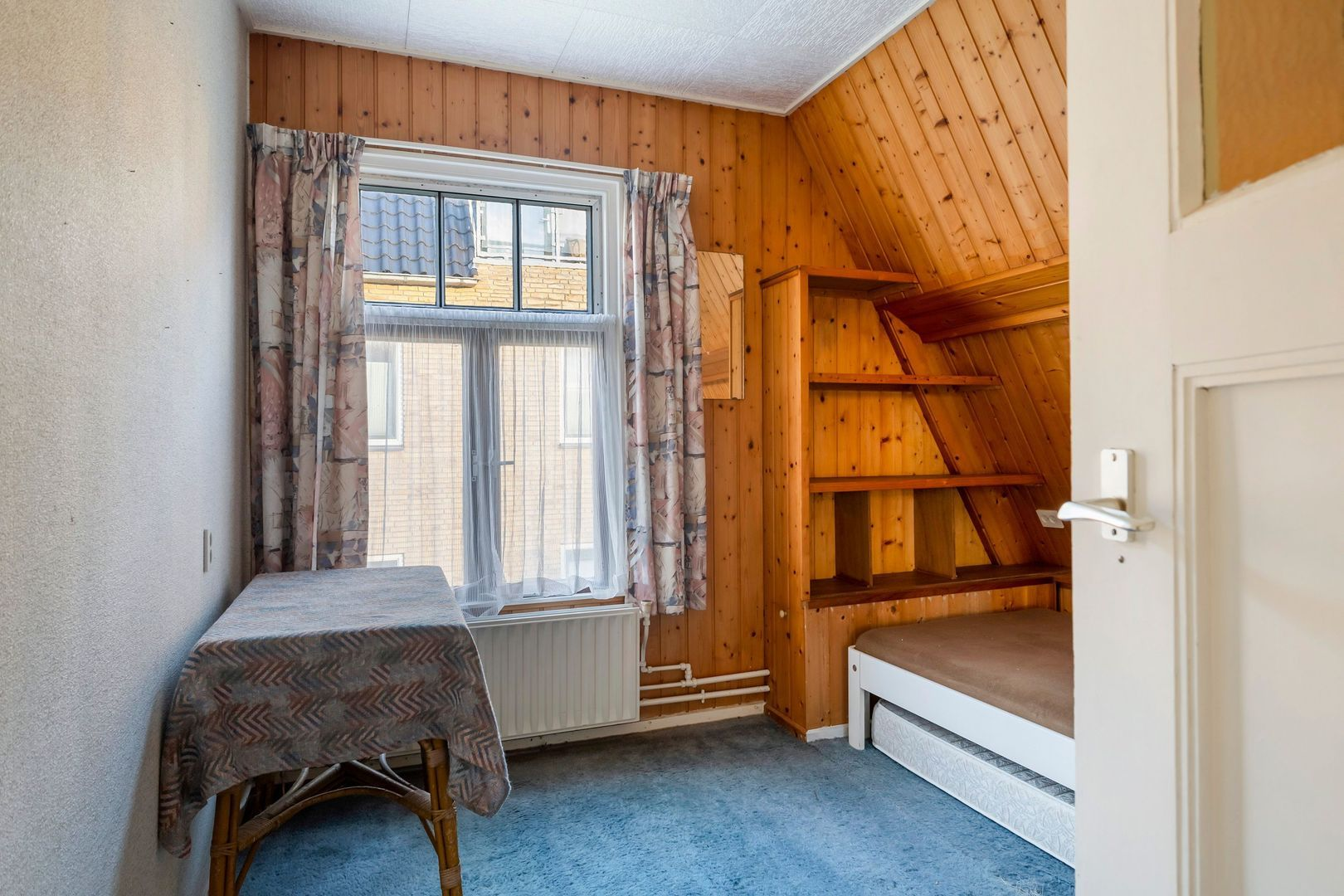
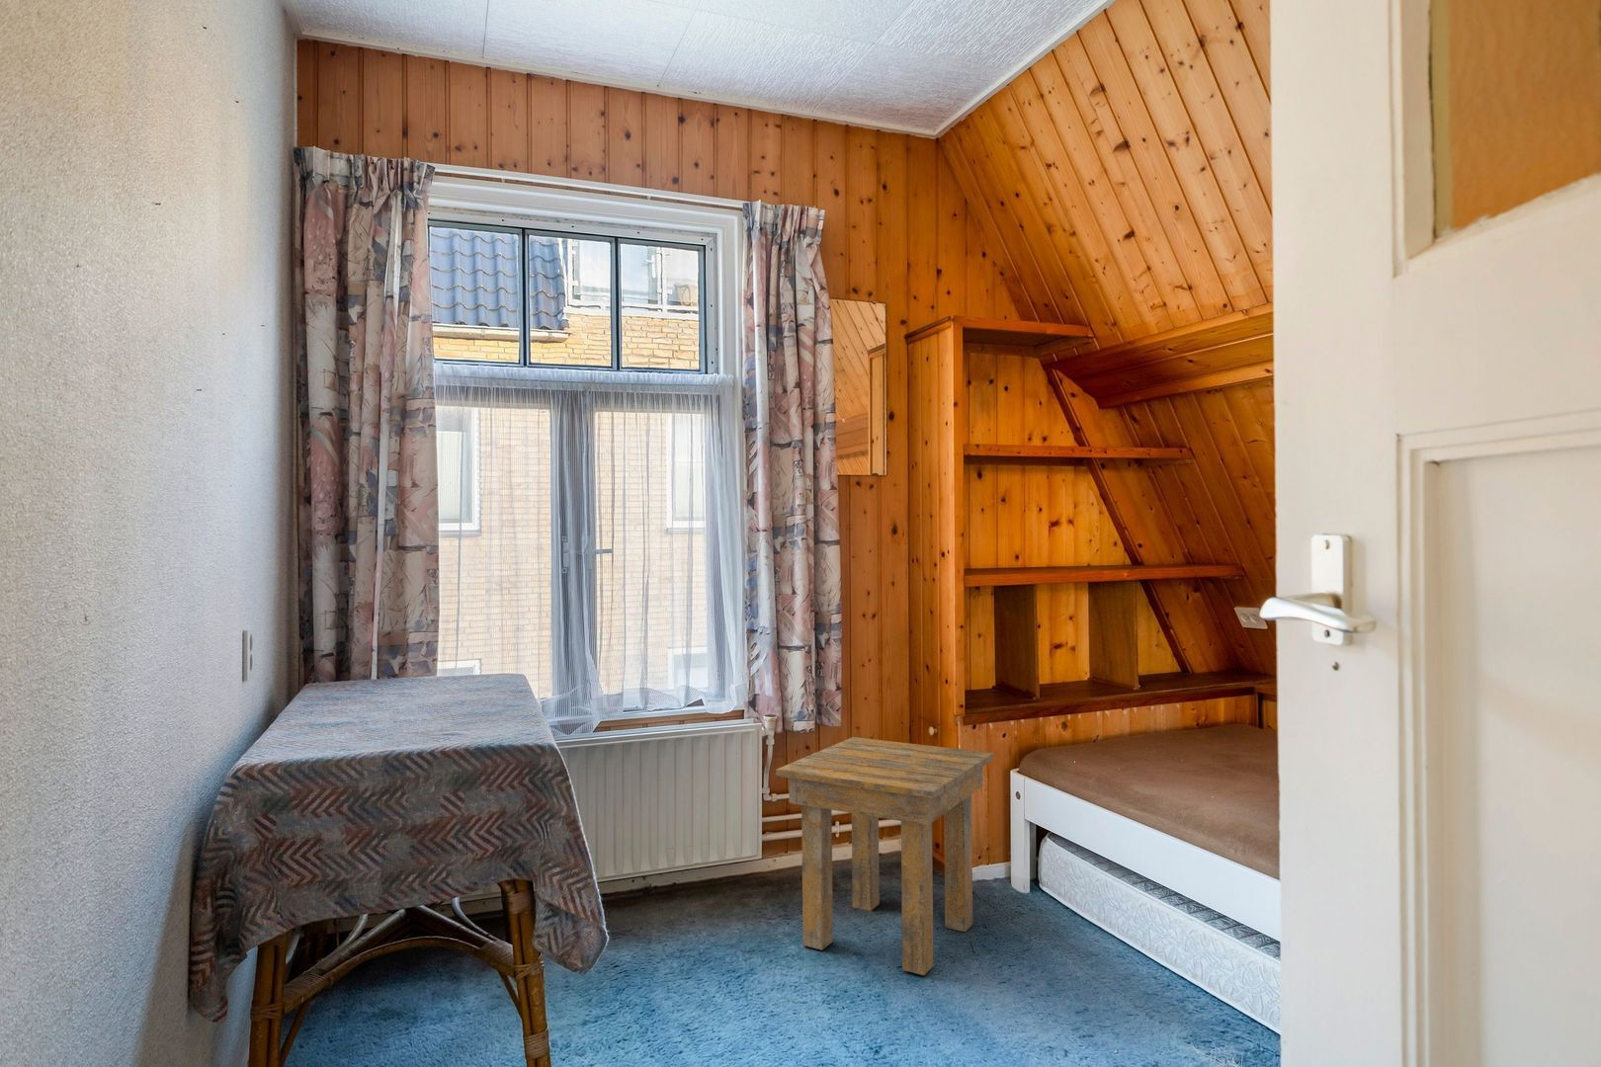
+ side table (878, 848)
